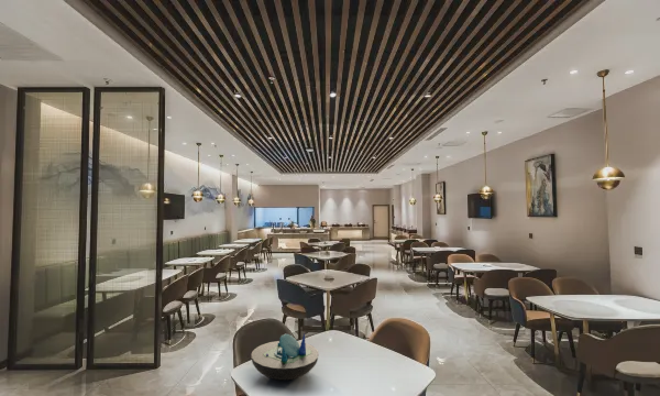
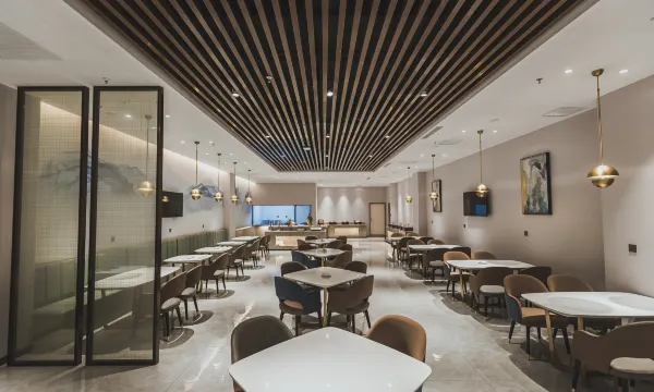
- decorative bowl (285, 353)
